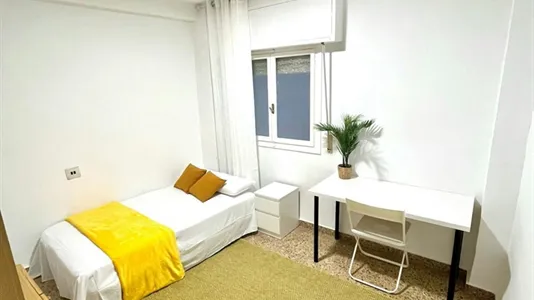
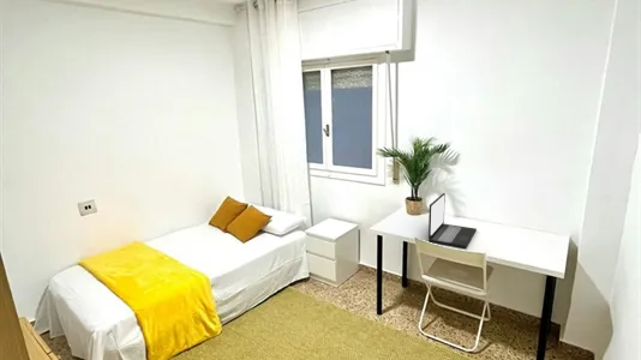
+ laptop (451, 224)
